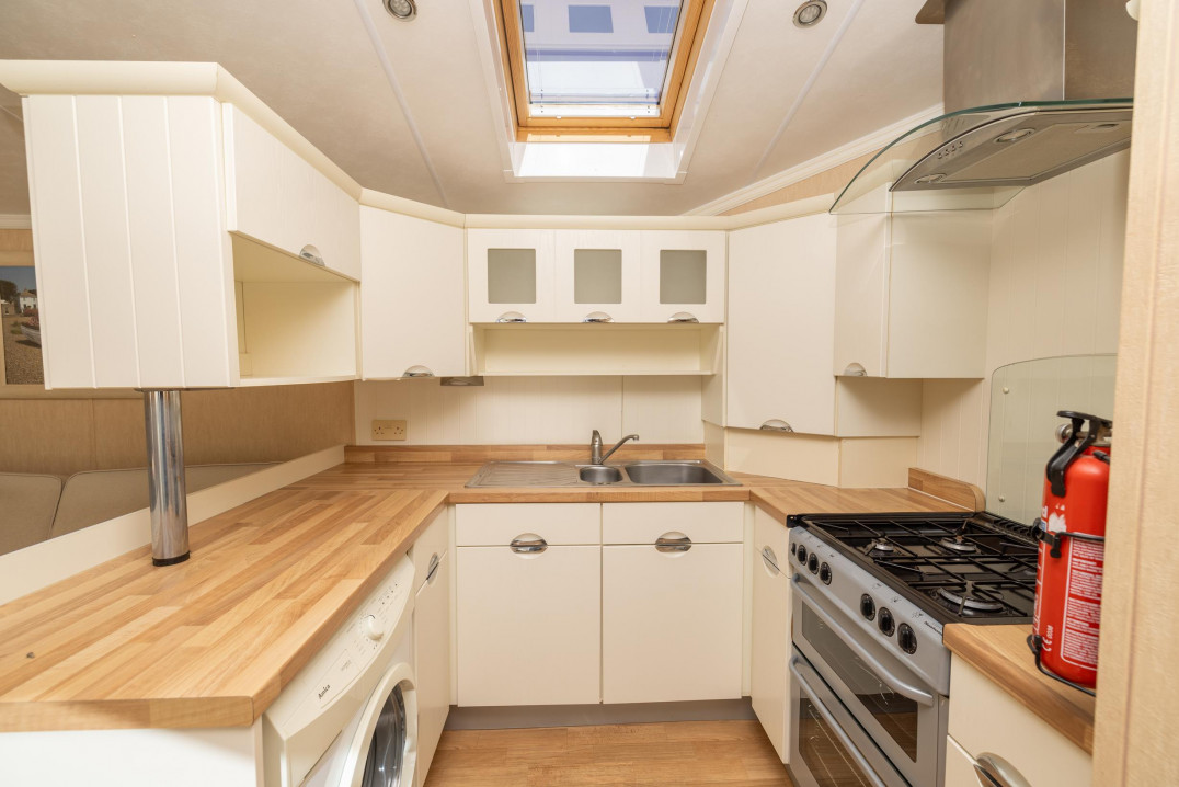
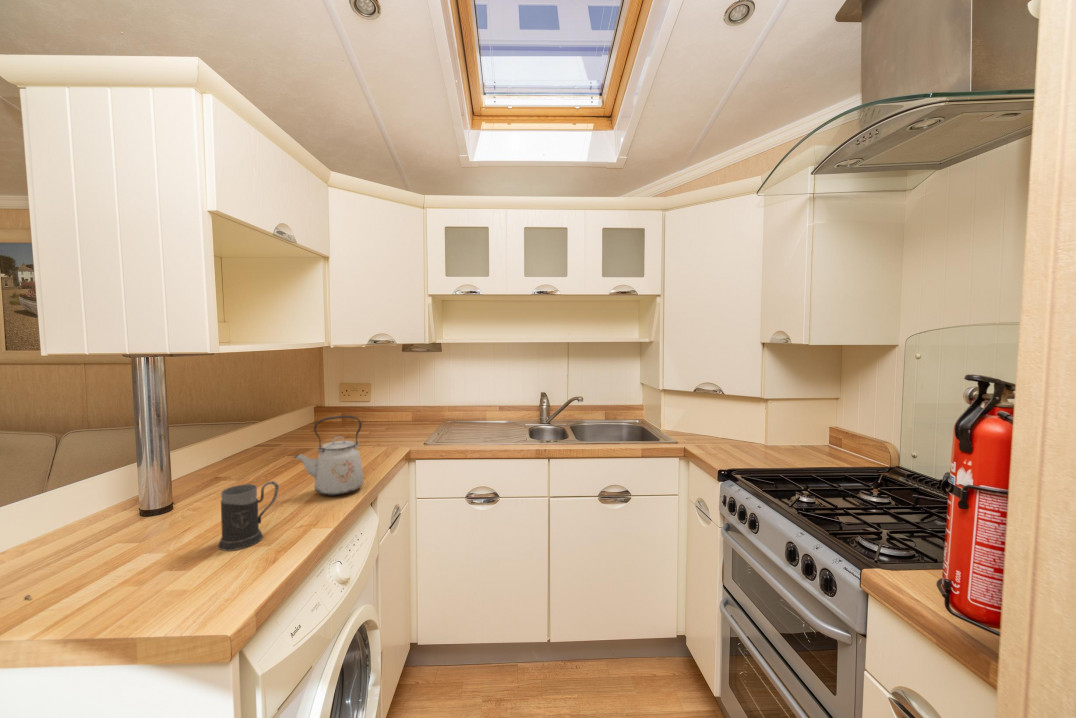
+ mug (249, 512)
+ kettle (329, 454)
